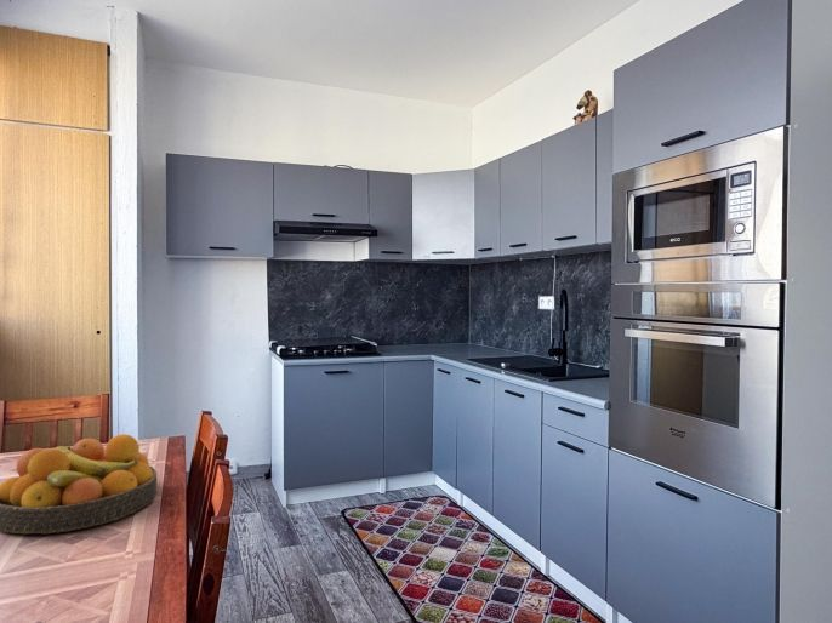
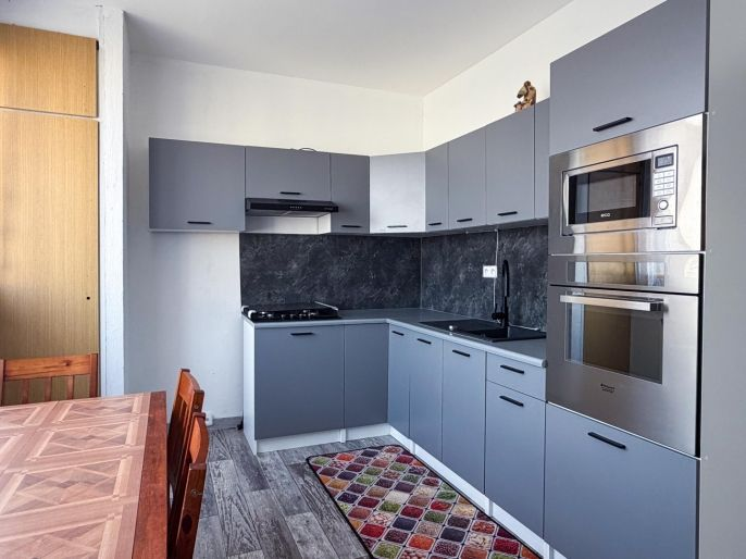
- fruit bowl (78, 471)
